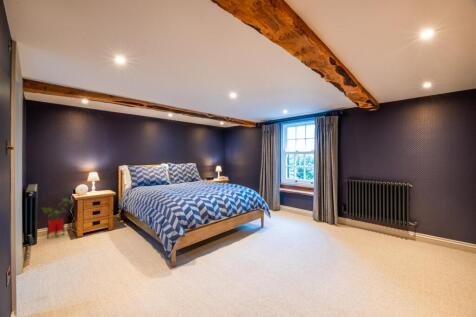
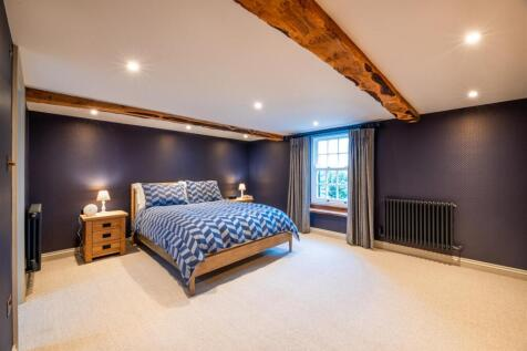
- house plant (58, 217)
